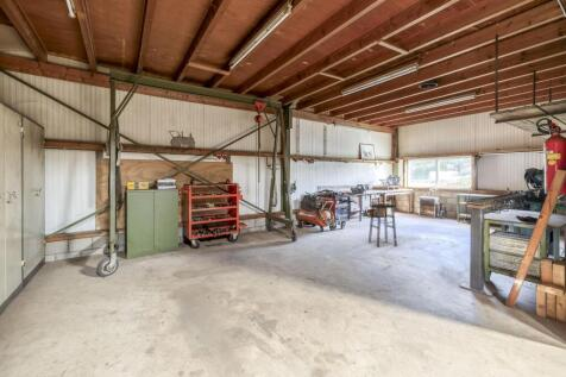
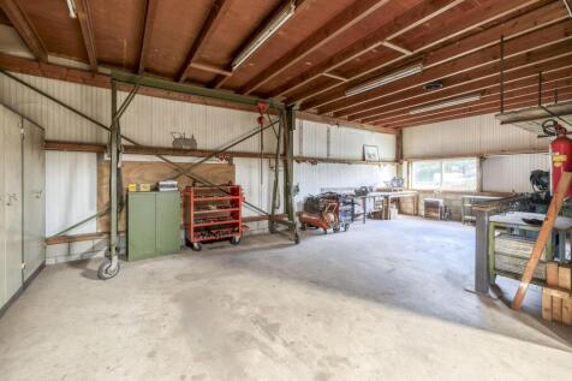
- stool (382, 222)
